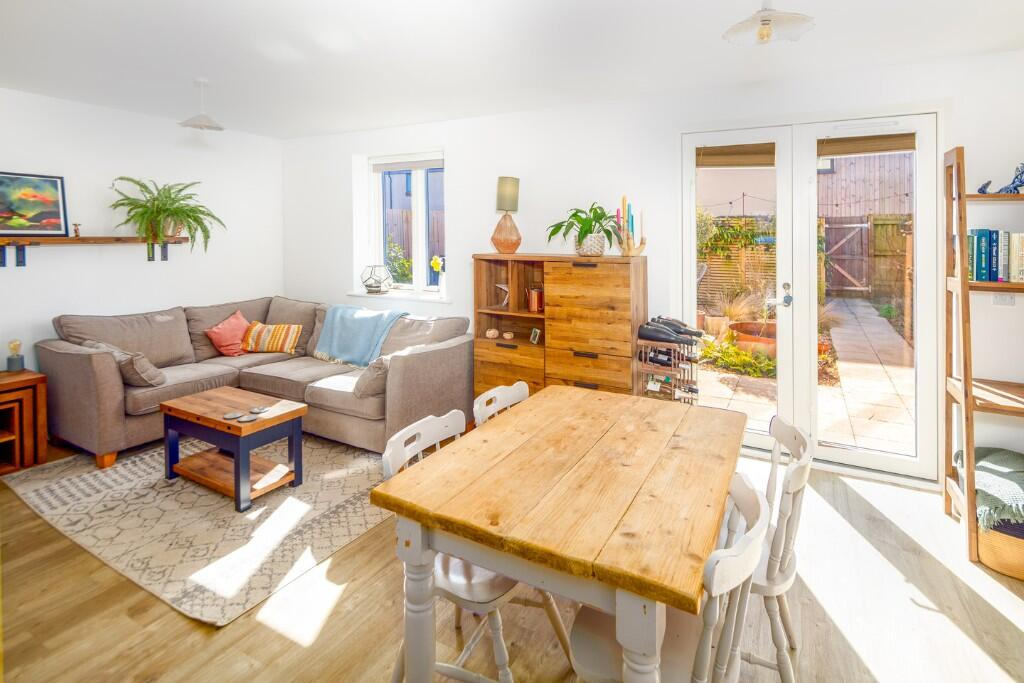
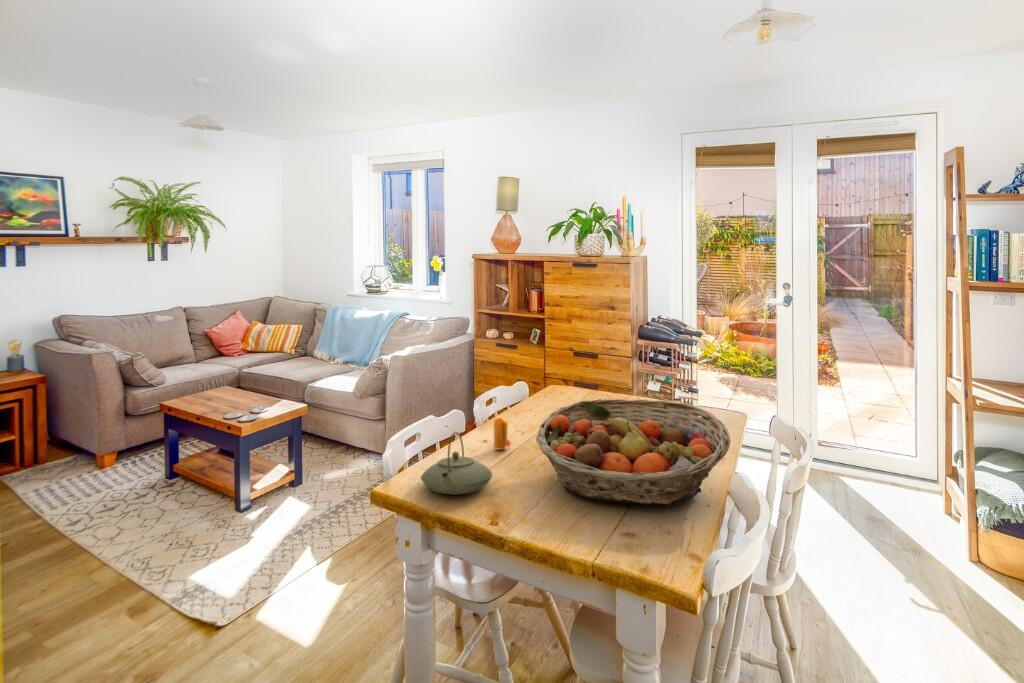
+ pepper shaker (502, 430)
+ fruit basket (629, 446)
+ teapot (455, 461)
